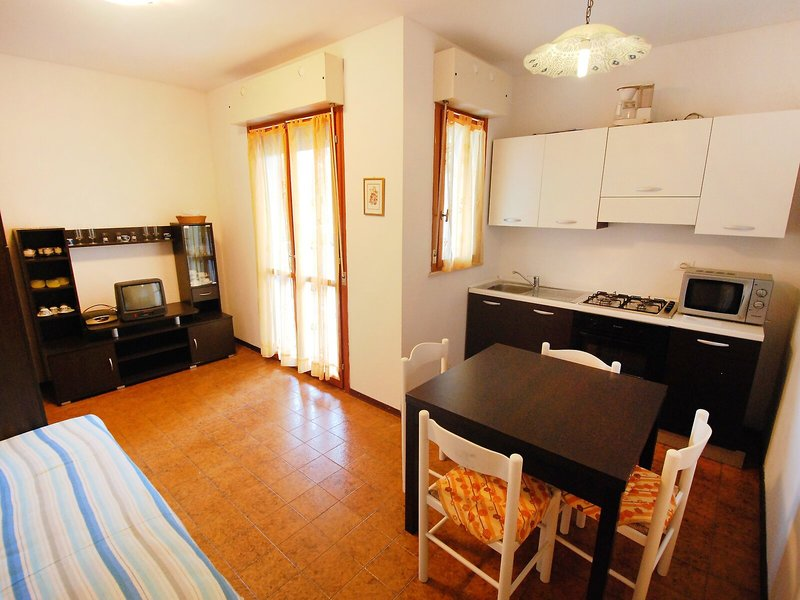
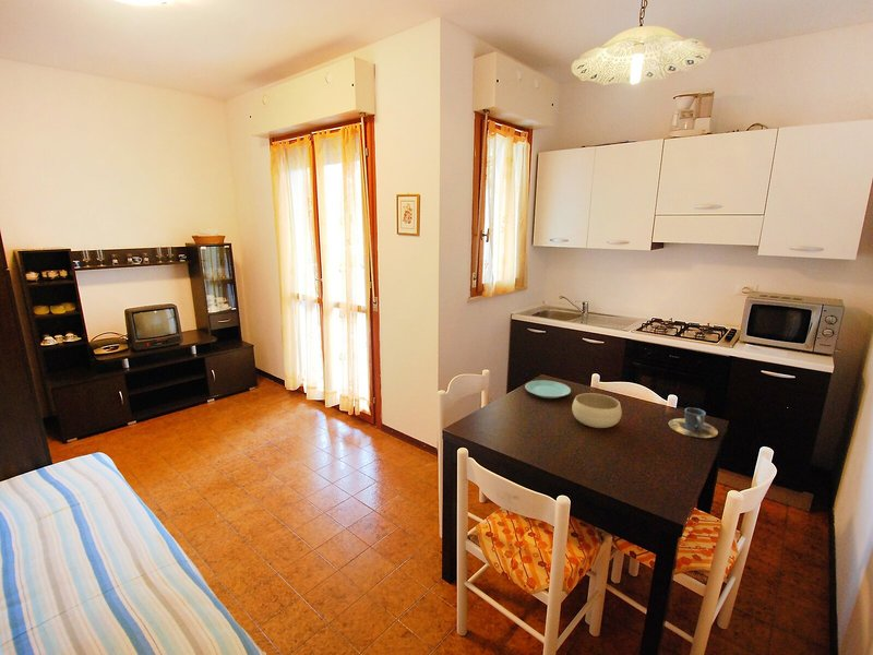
+ bowl (596, 412)
+ cup (693, 419)
+ plate (547, 390)
